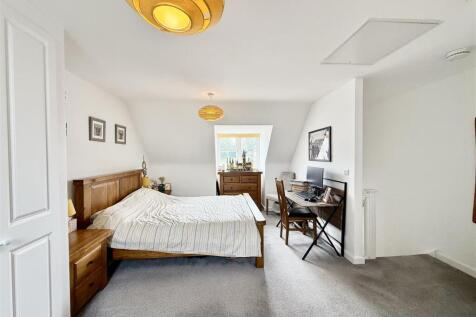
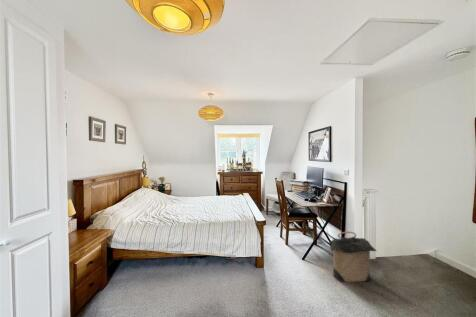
+ laundry hamper (351, 253)
